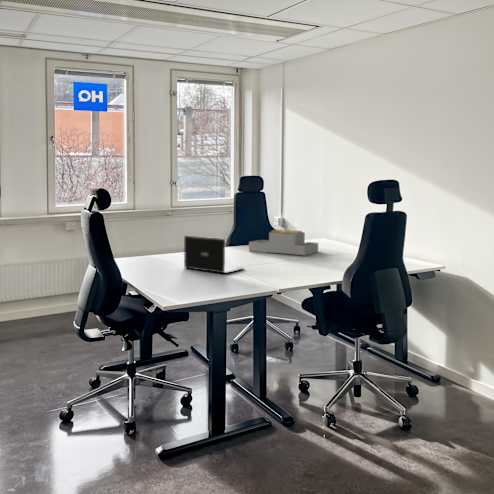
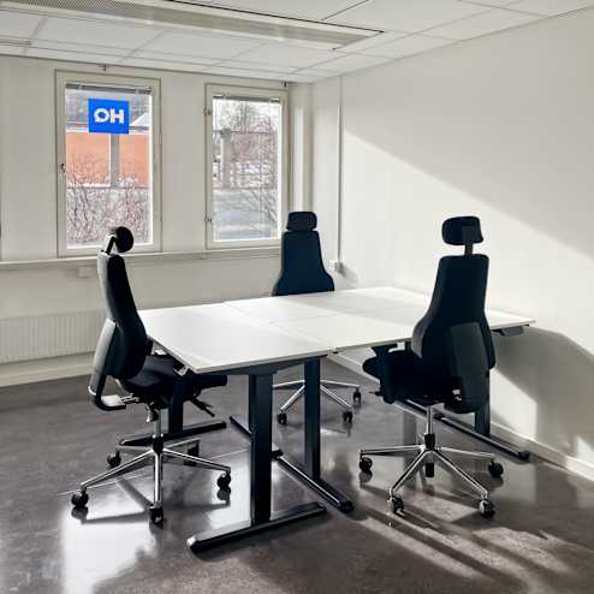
- architectural model (283, 240)
- laptop (214, 252)
